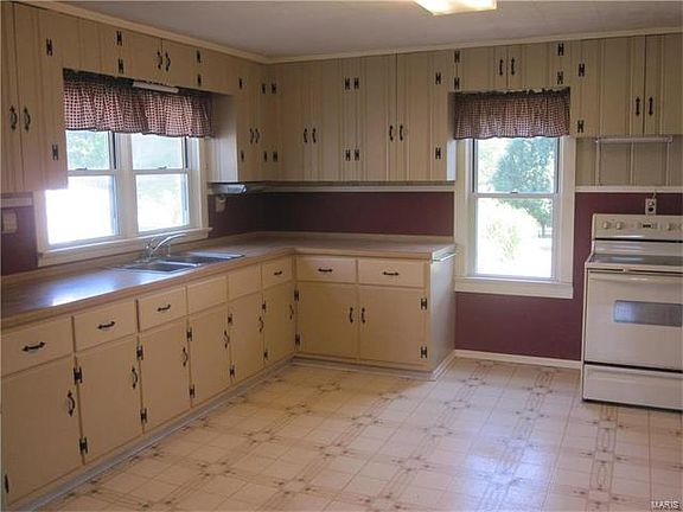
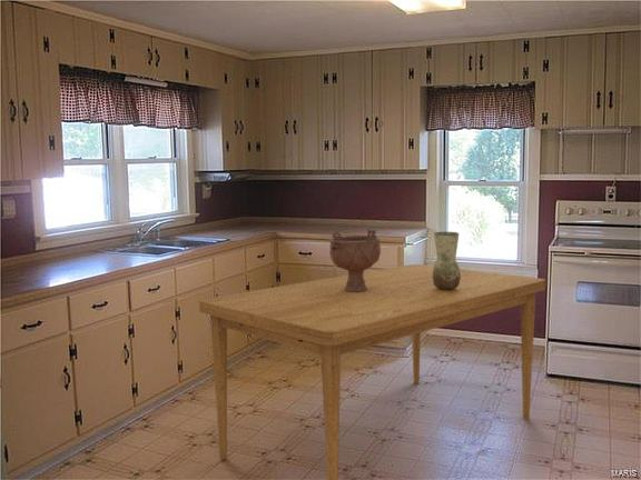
+ decorative bowl (354, 259)
+ dining table (378, 343)
+ vase (446, 260)
